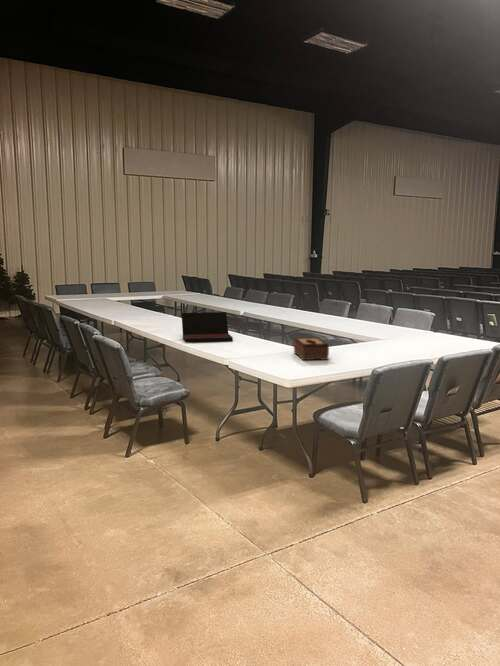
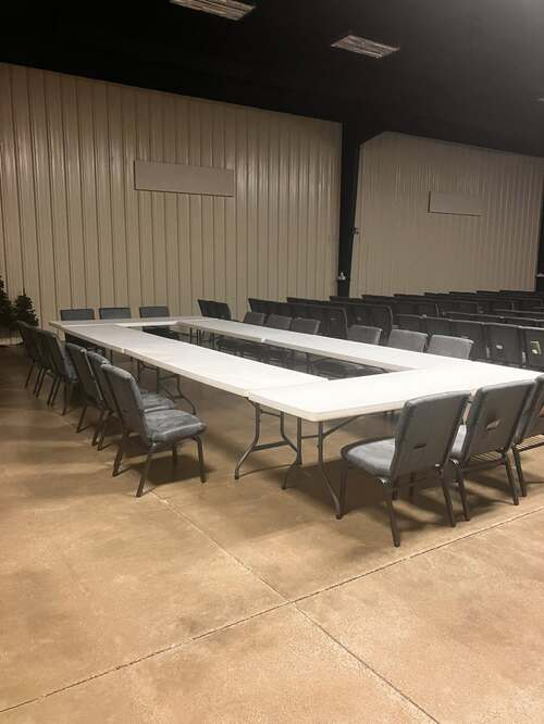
- laptop (206, 326)
- tissue box (310, 348)
